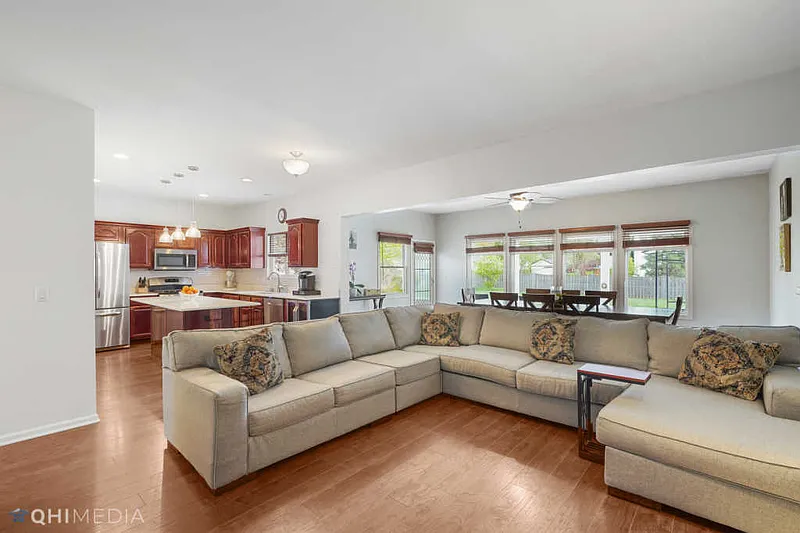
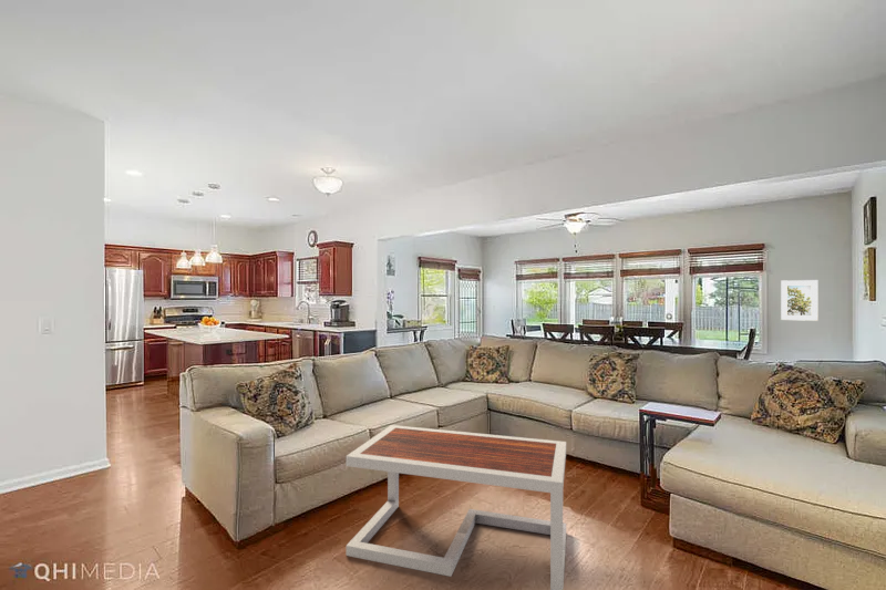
+ coffee table (461, 480)
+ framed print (799, 300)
